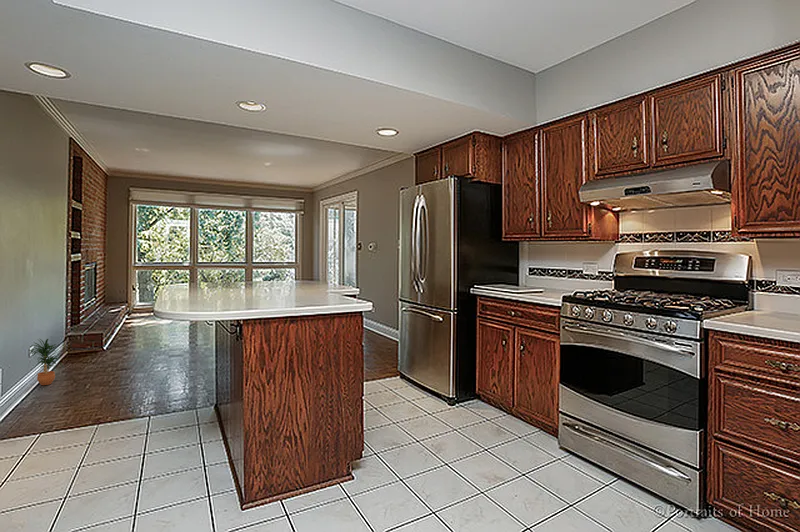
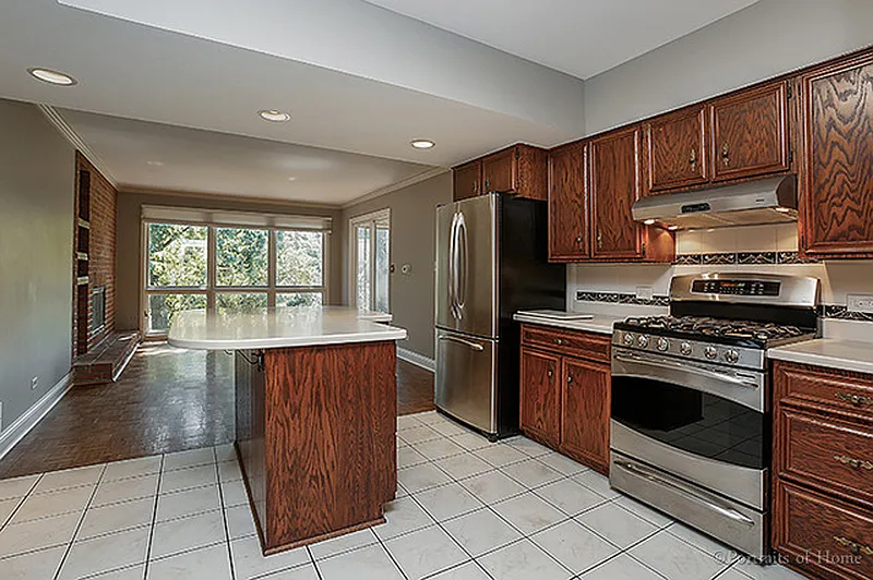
- potted plant (44, 360)
